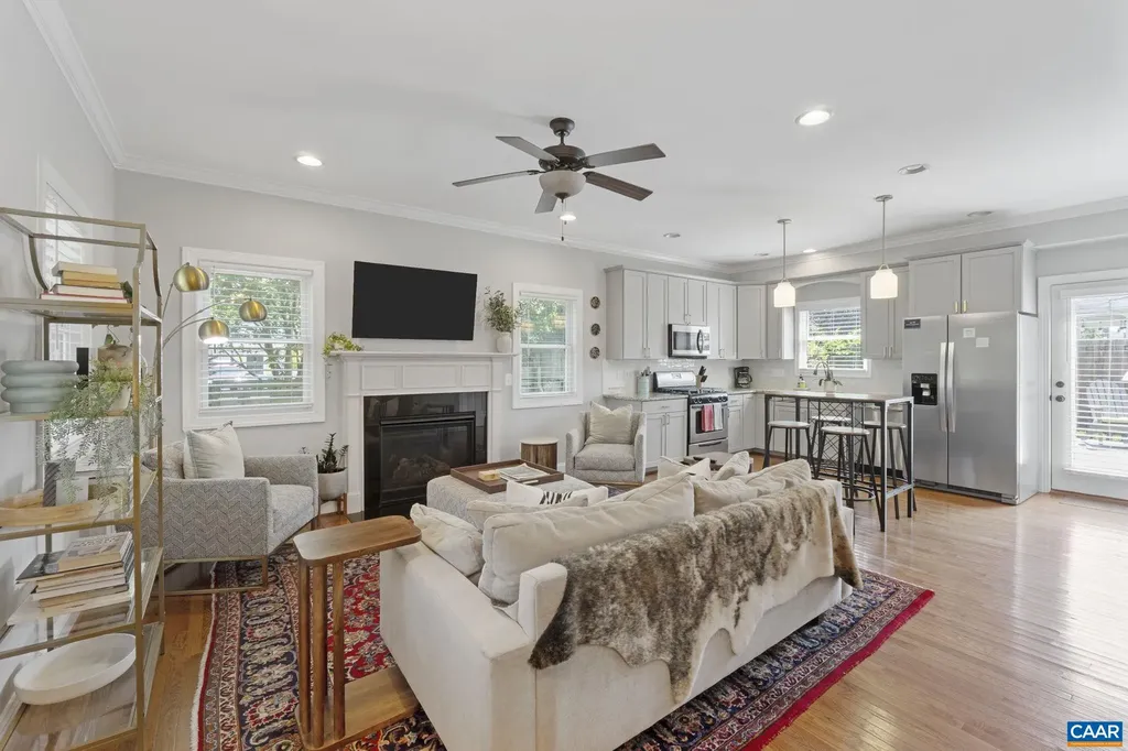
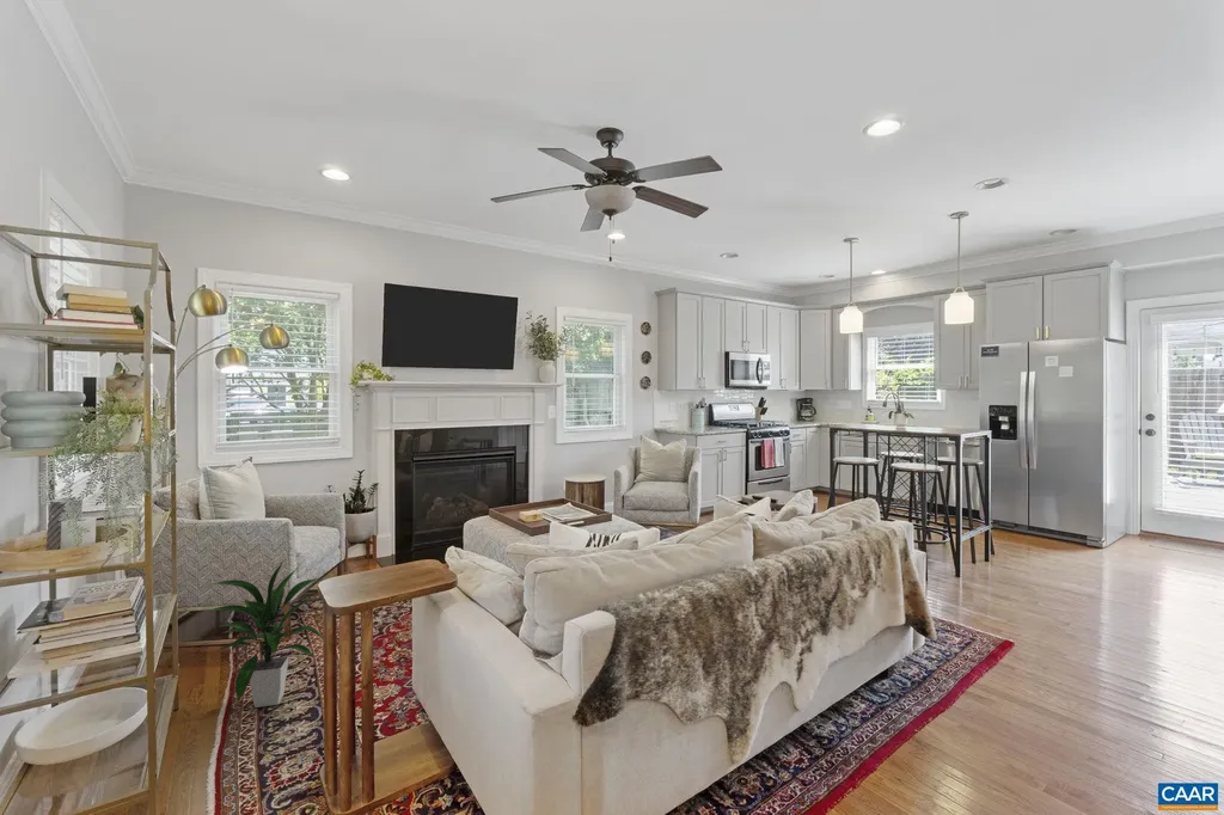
+ indoor plant (264, 633)
